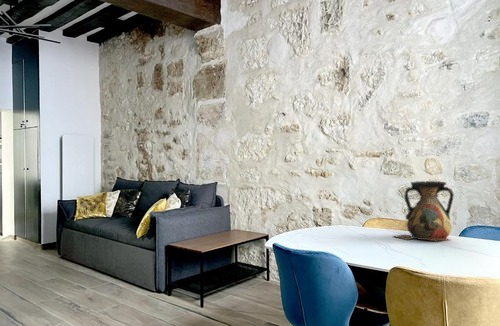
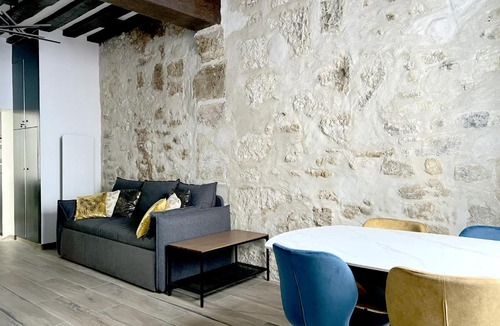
- vase (425, 210)
